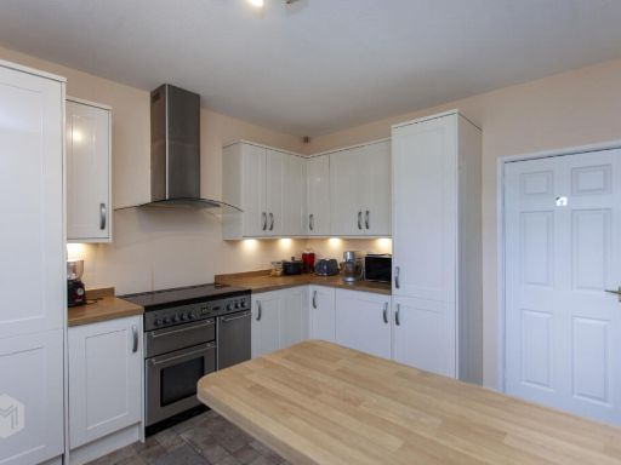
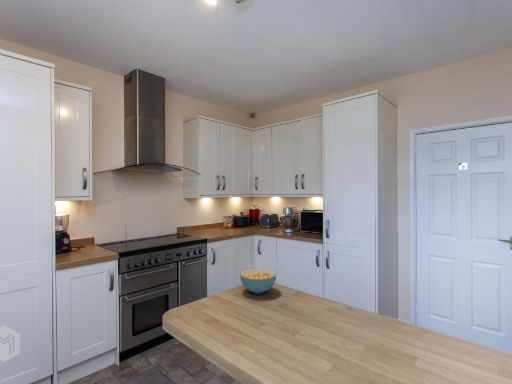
+ cereal bowl (258, 282)
